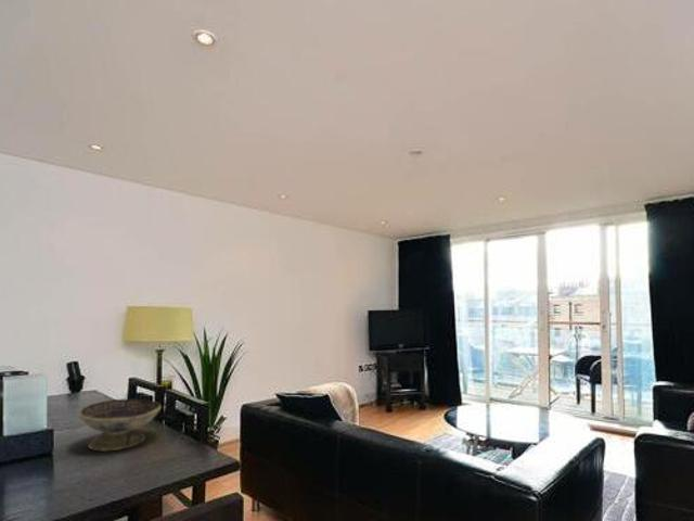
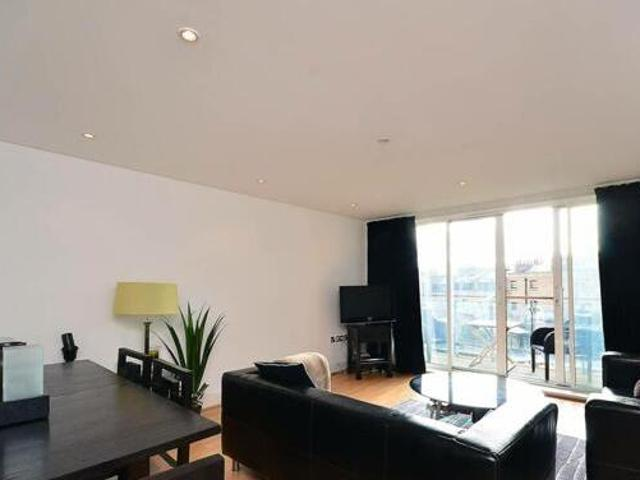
- decorative bowl (121, 423)
